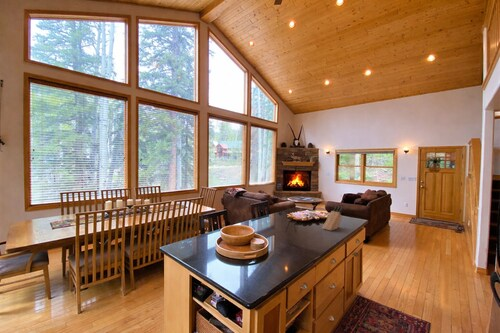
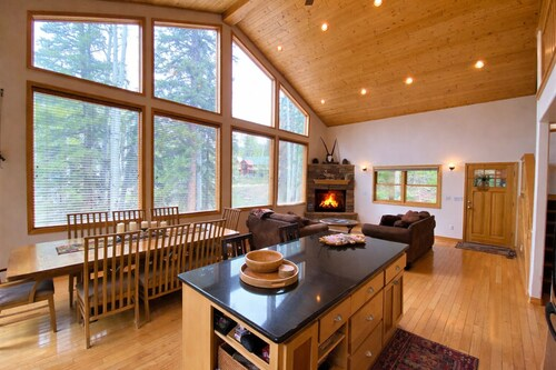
- knife block (333, 217)
